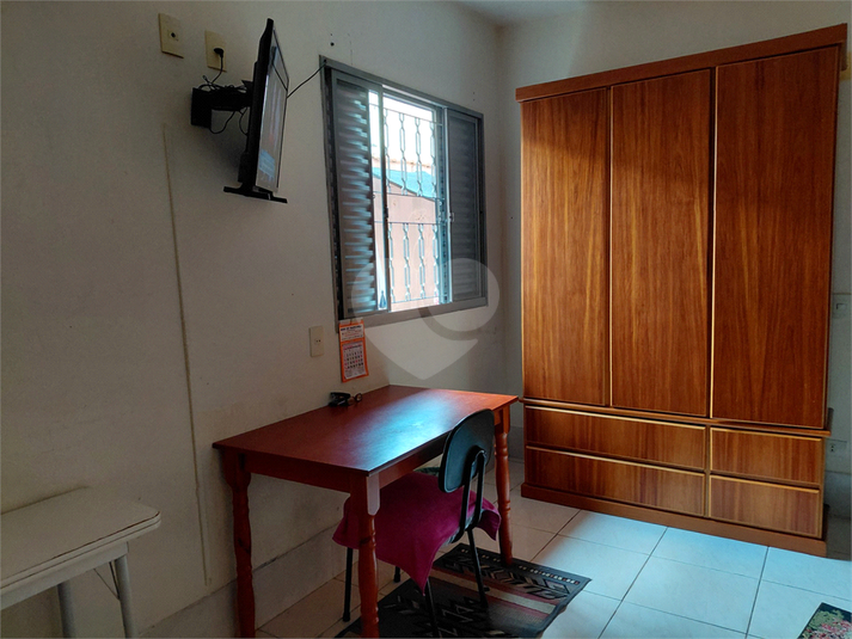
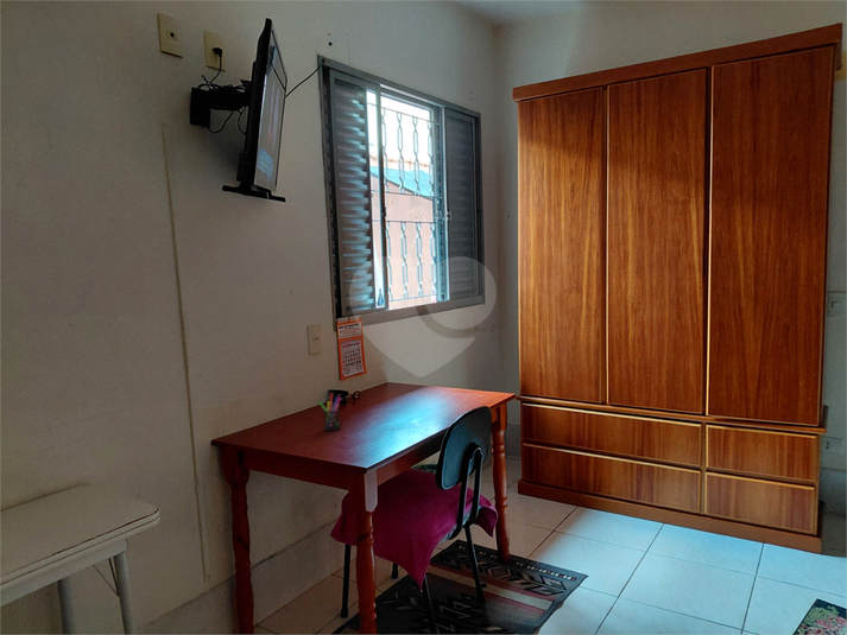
+ pen holder (329, 412)
